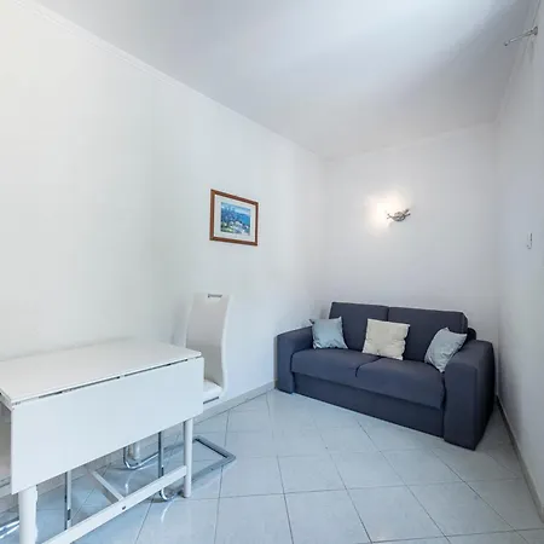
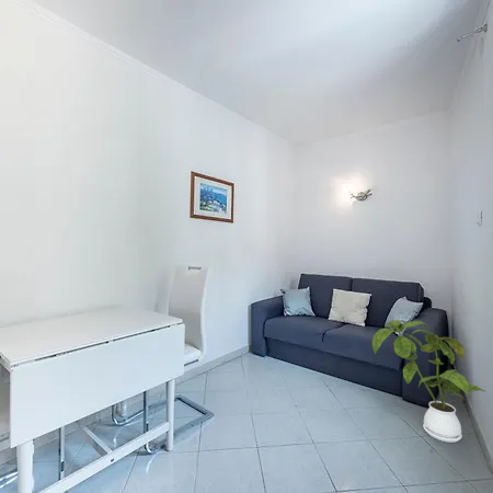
+ house plant (422, 377)
